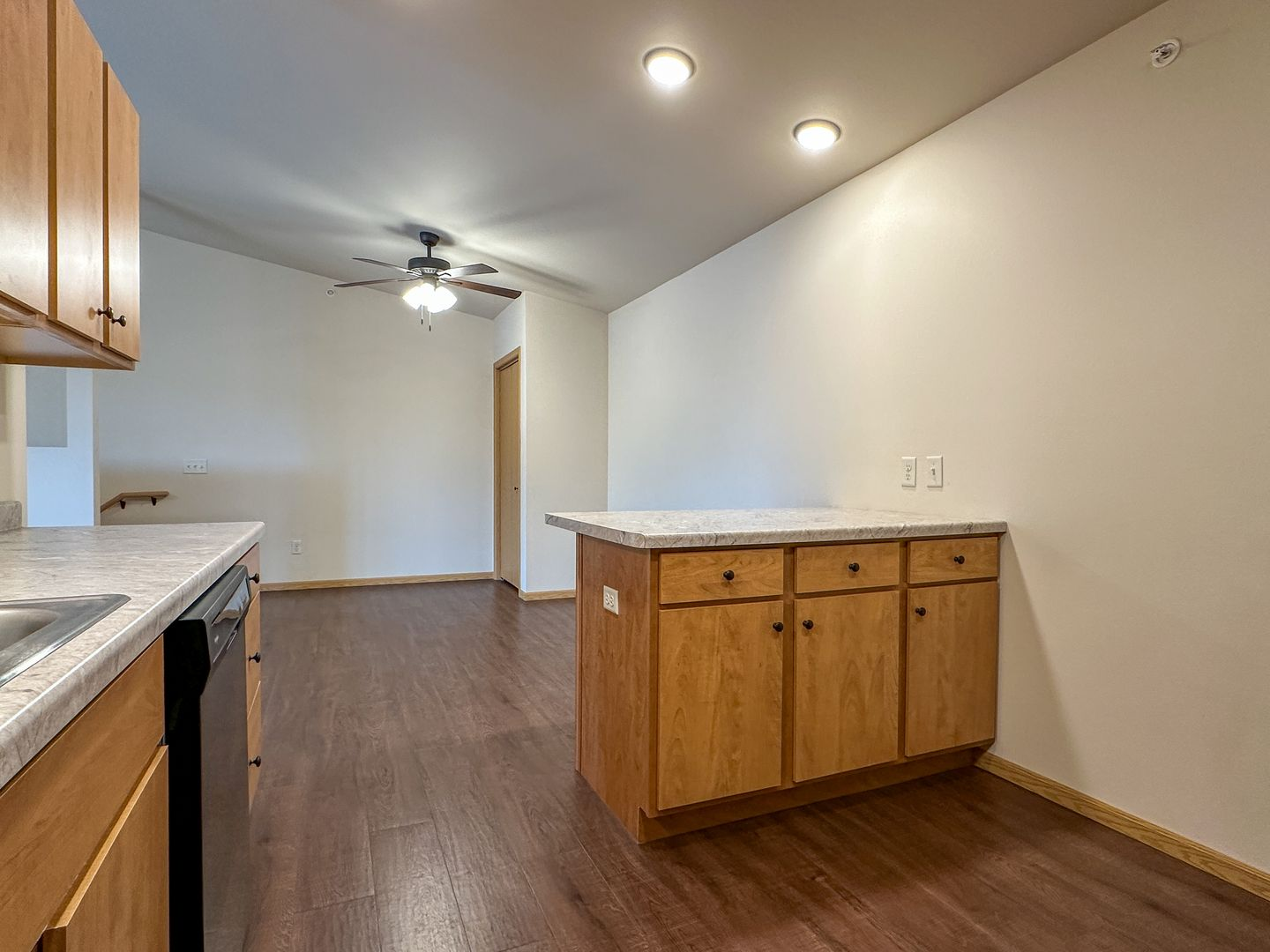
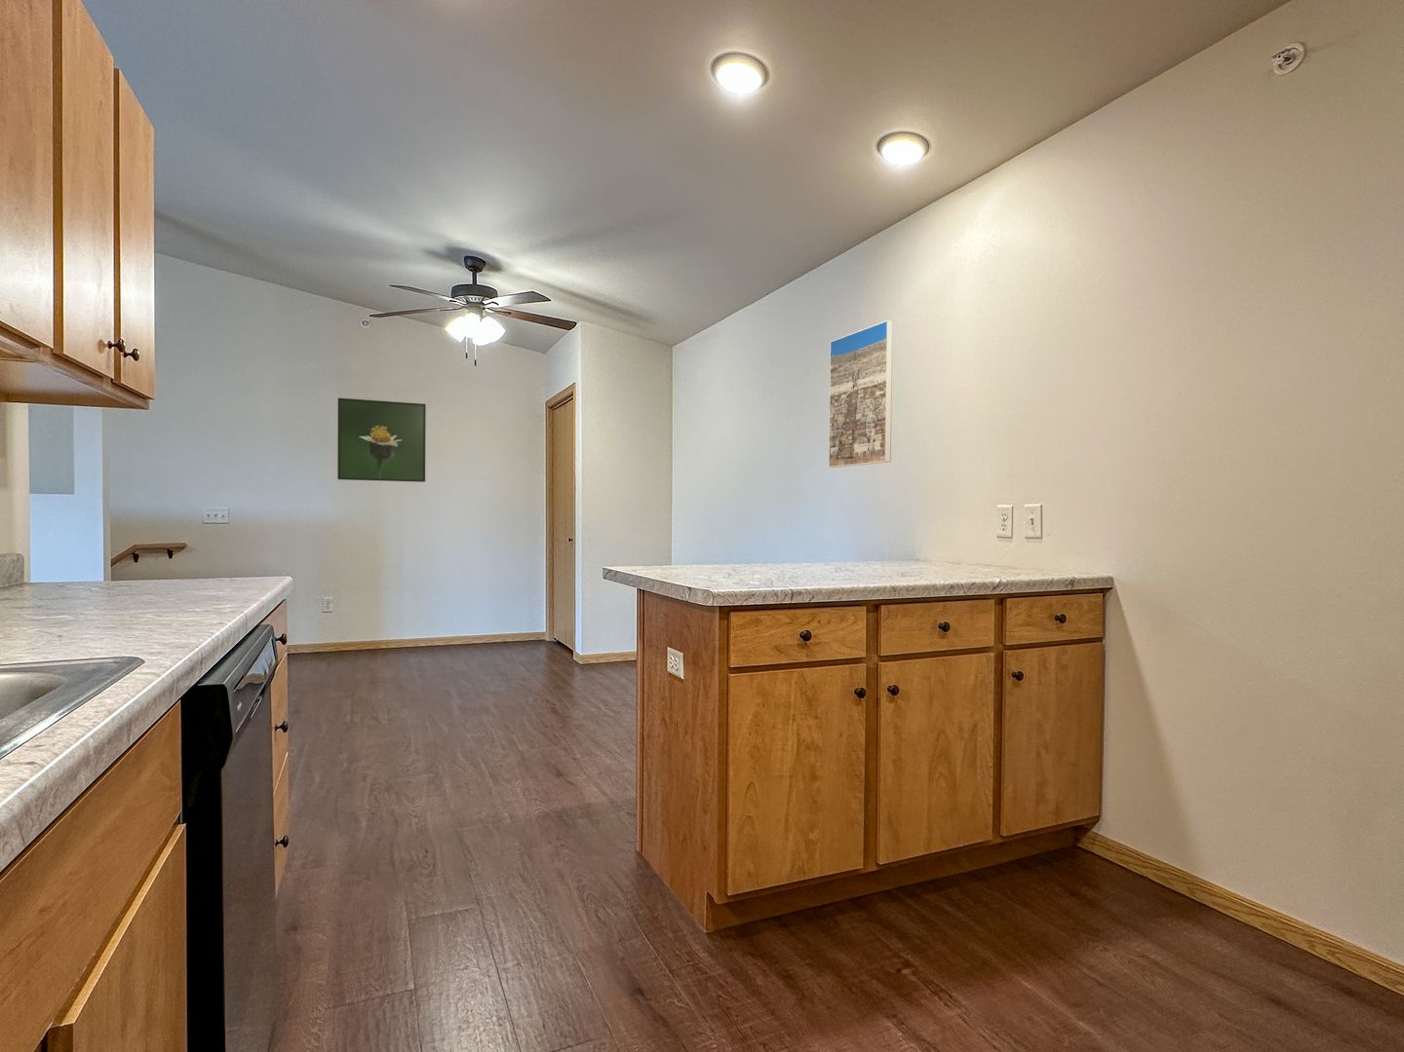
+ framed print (383, 440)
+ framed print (858, 399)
